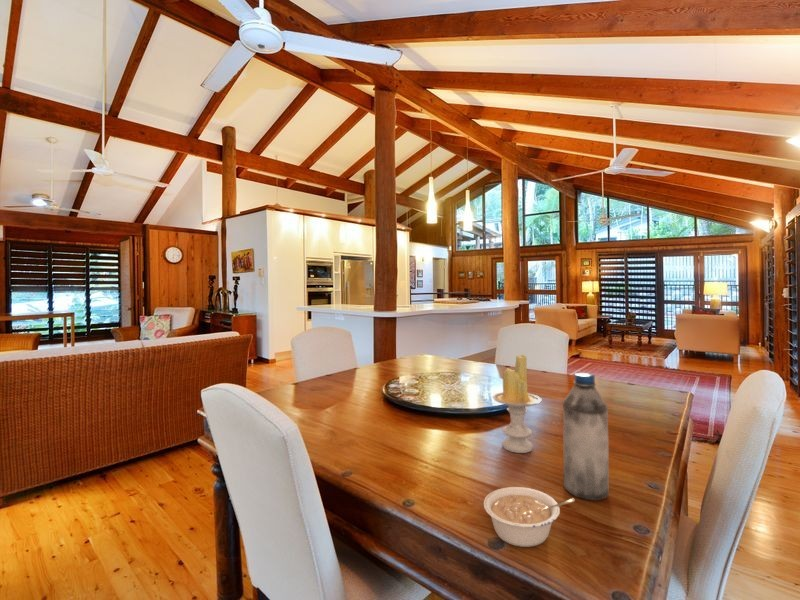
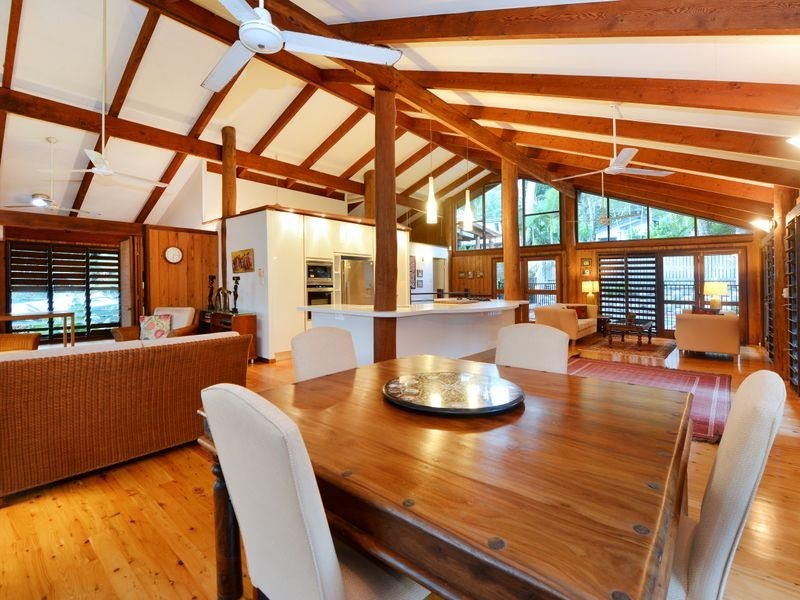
- legume (523, 514)
- water bottle (584, 432)
- candle (516, 401)
